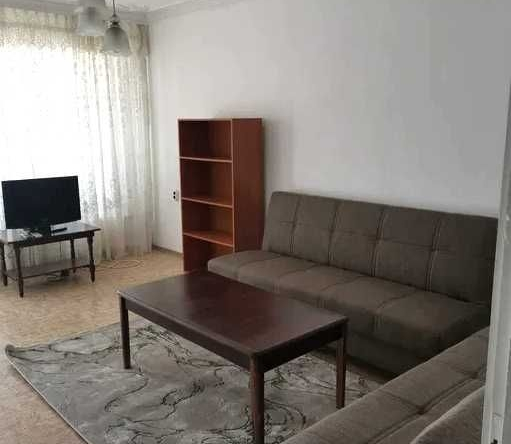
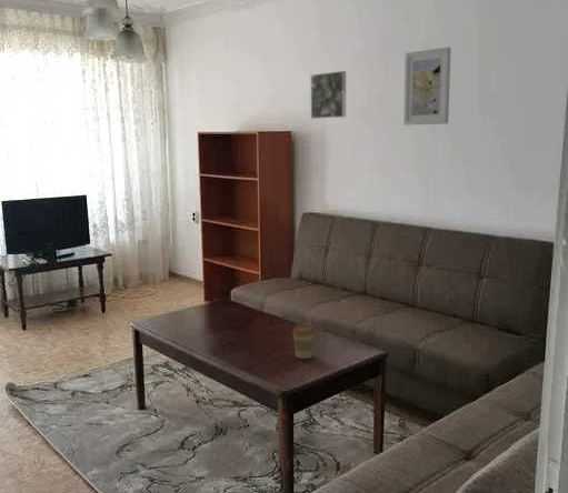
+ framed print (426, 88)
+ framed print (328, 95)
+ coffee cup (303, 341)
